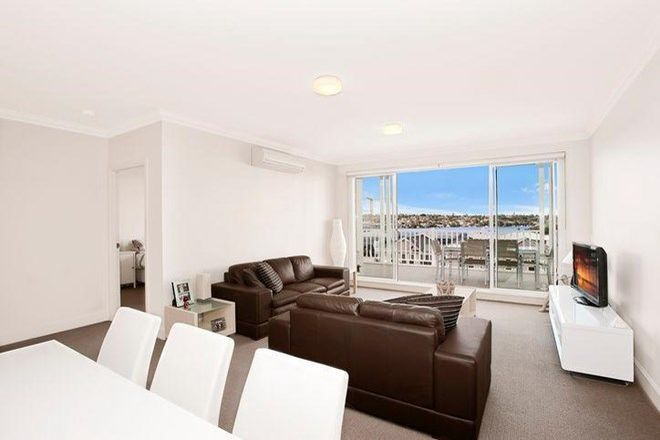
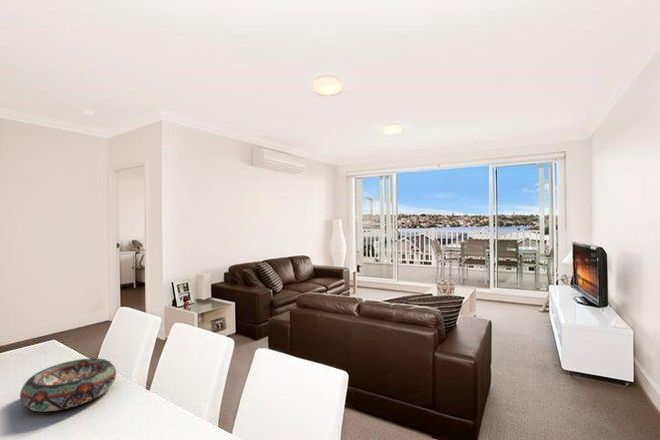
+ decorative bowl (71, 383)
